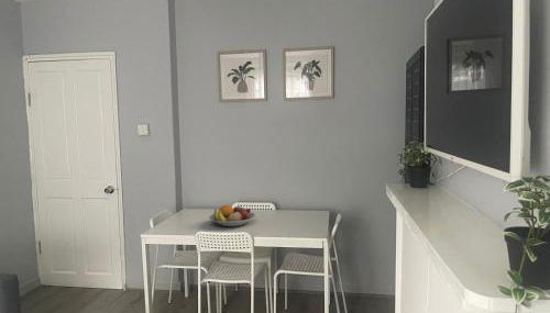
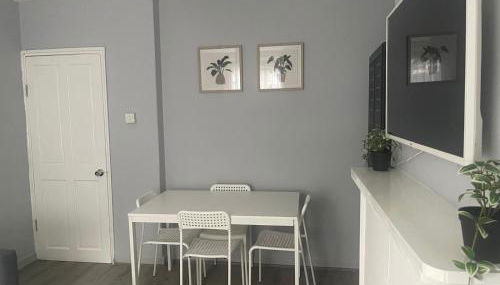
- fruit bowl (232, 214)
